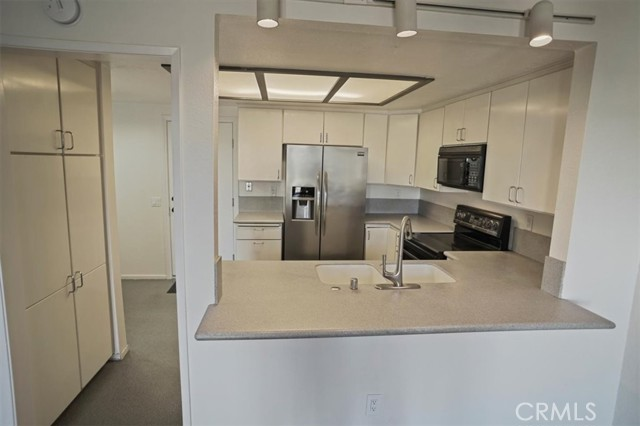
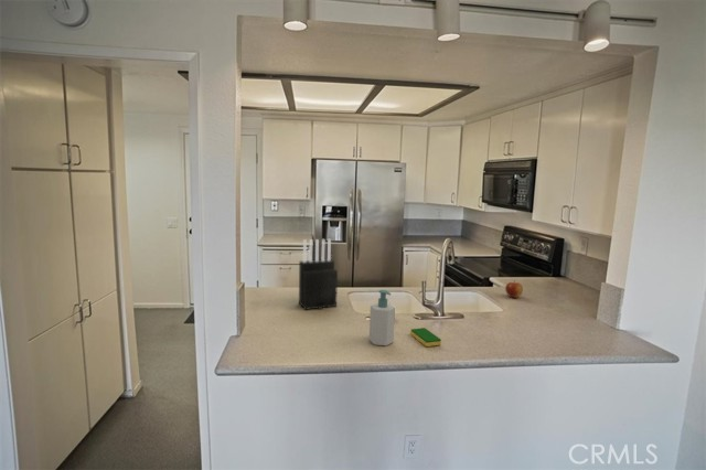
+ apple (514, 288)
+ dish sponge (425, 337)
+ soap bottle (382, 316)
+ knife block (319, 273)
